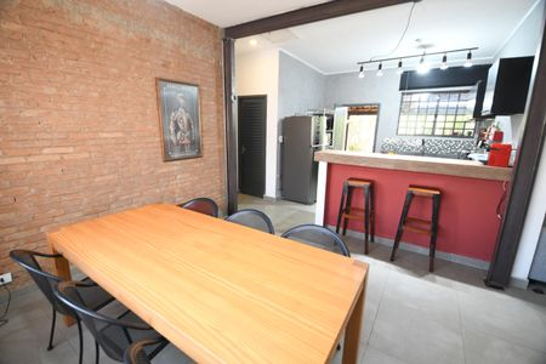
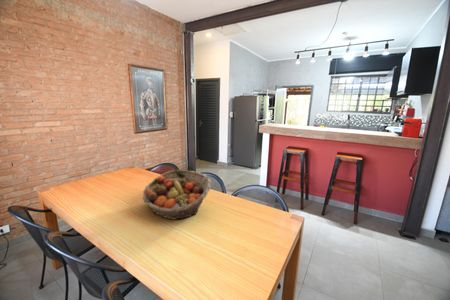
+ fruit basket (177, 192)
